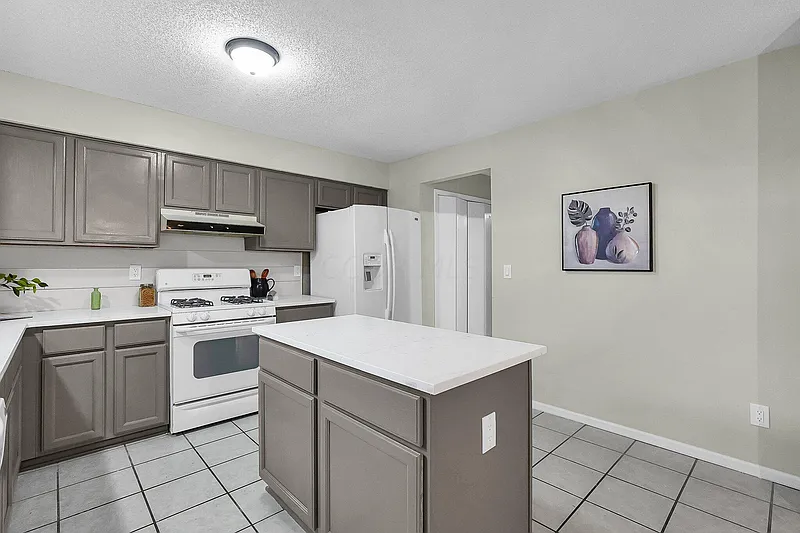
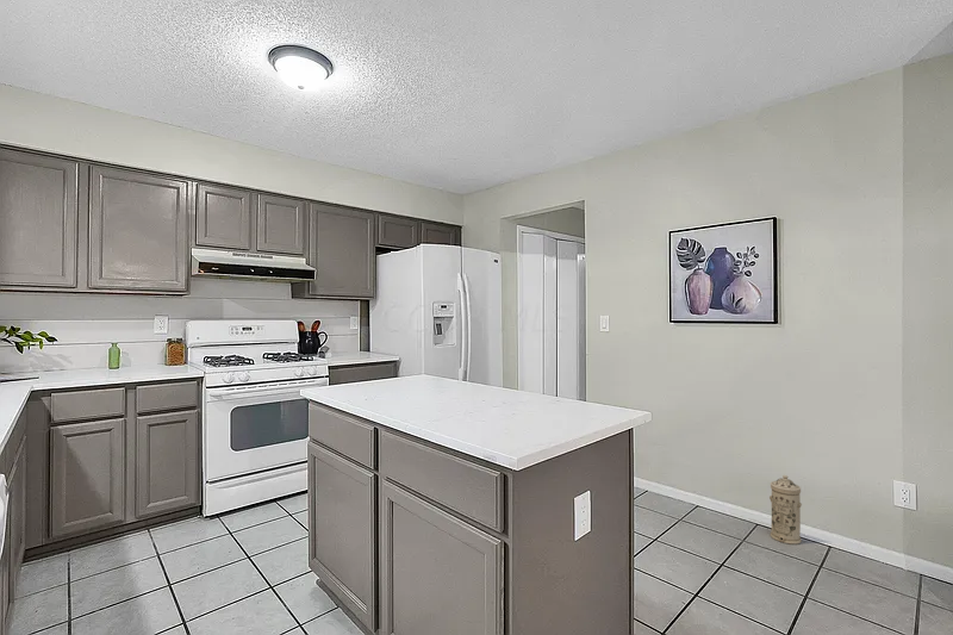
+ water filter (785, 506)
